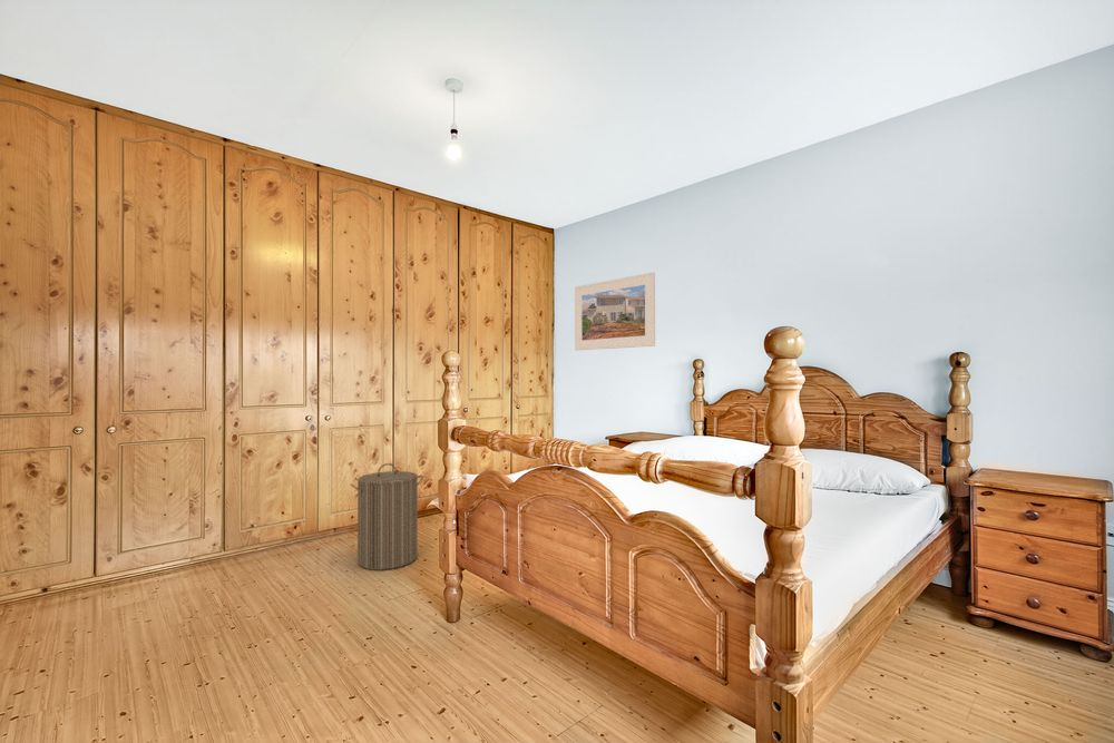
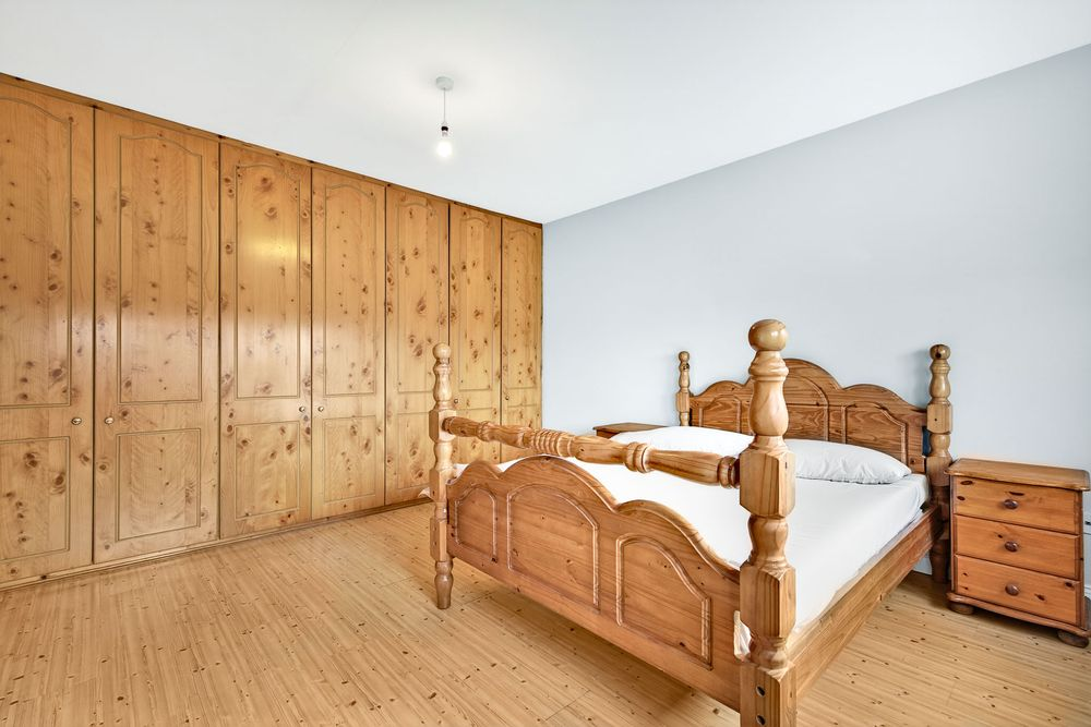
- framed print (612, 314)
- laundry hamper (388, 511)
